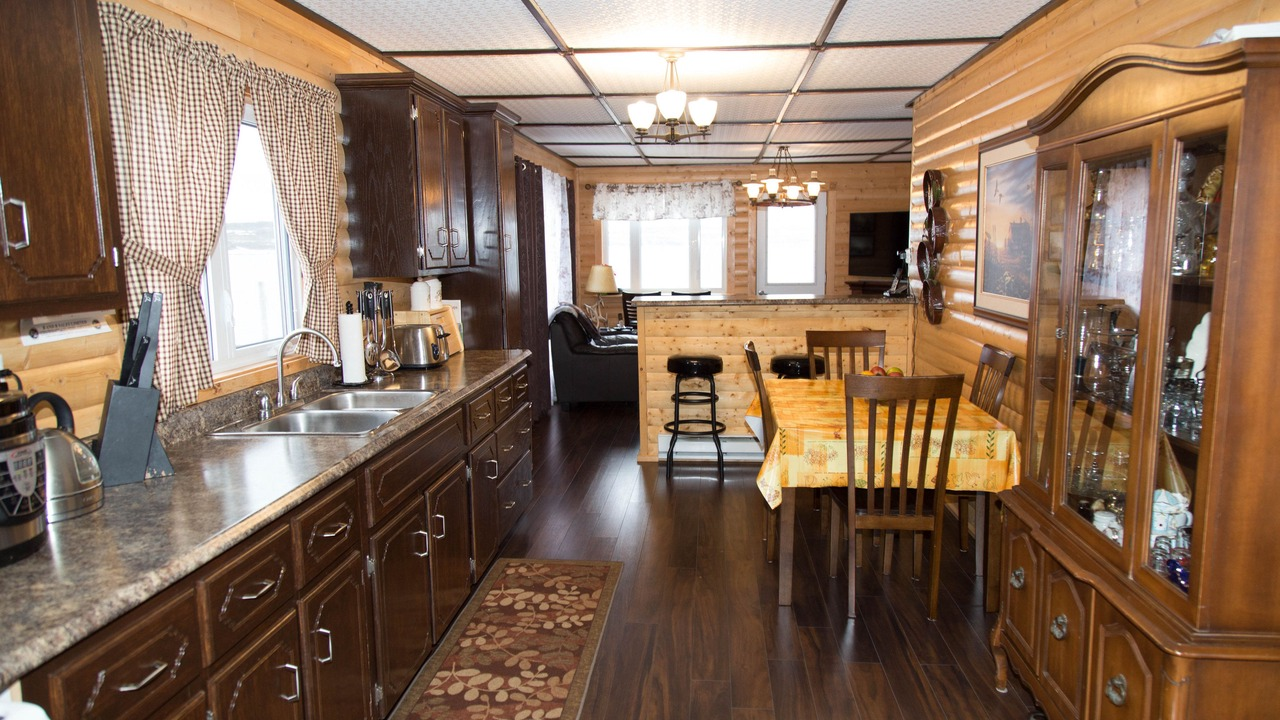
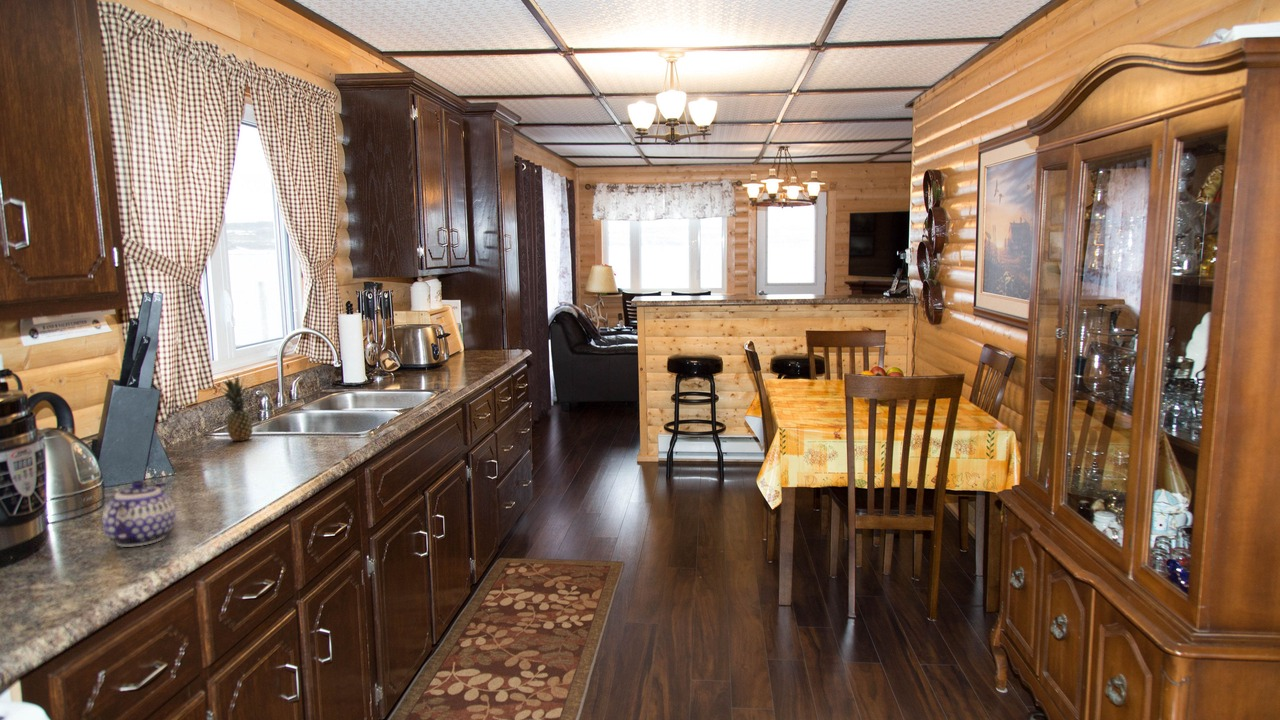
+ teapot (138, 510)
+ fruit (236, 407)
